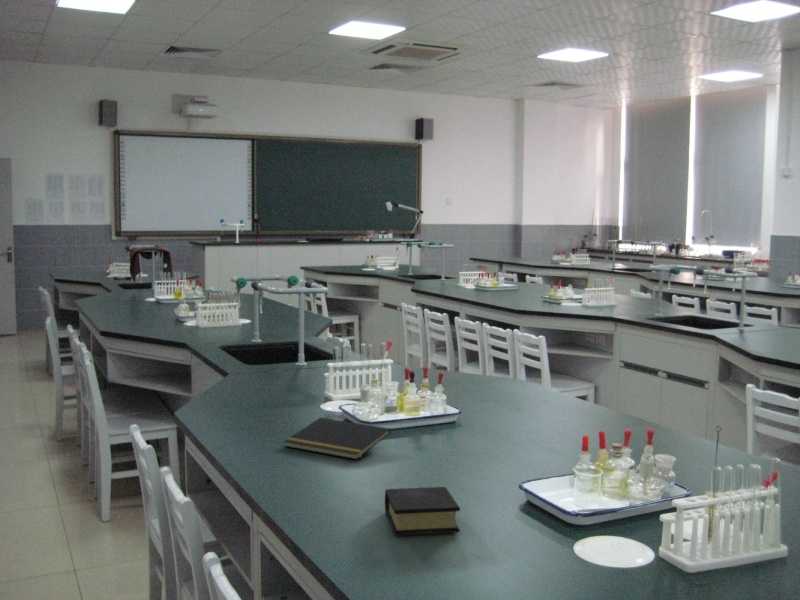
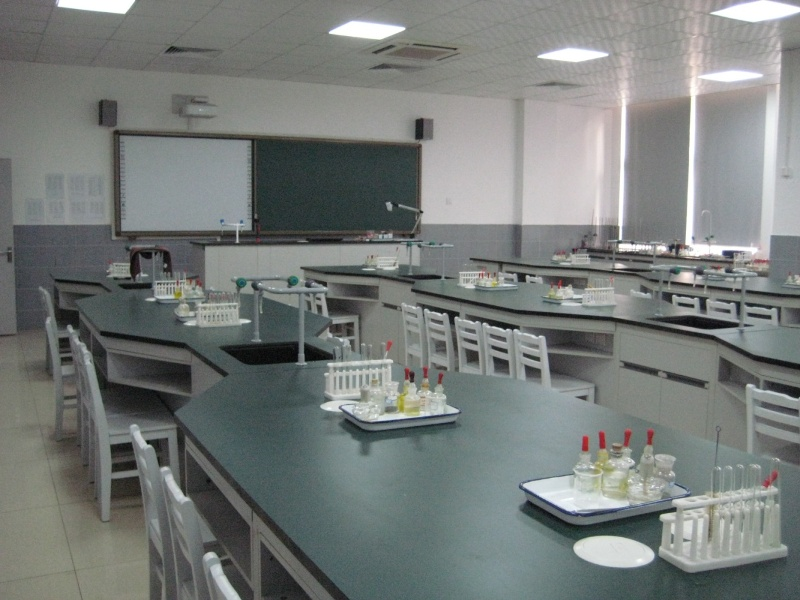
- book (420, 508)
- notepad (337, 437)
